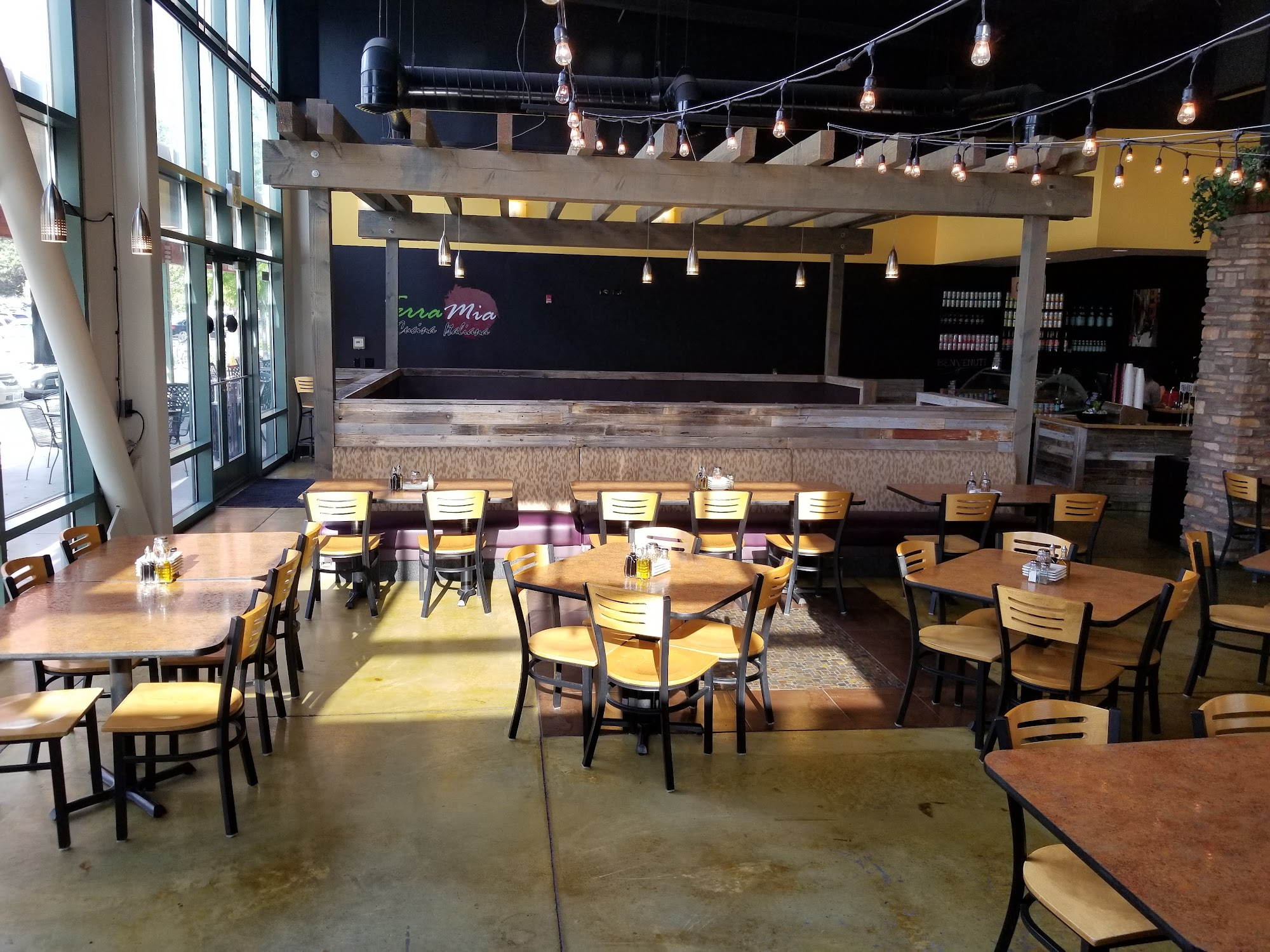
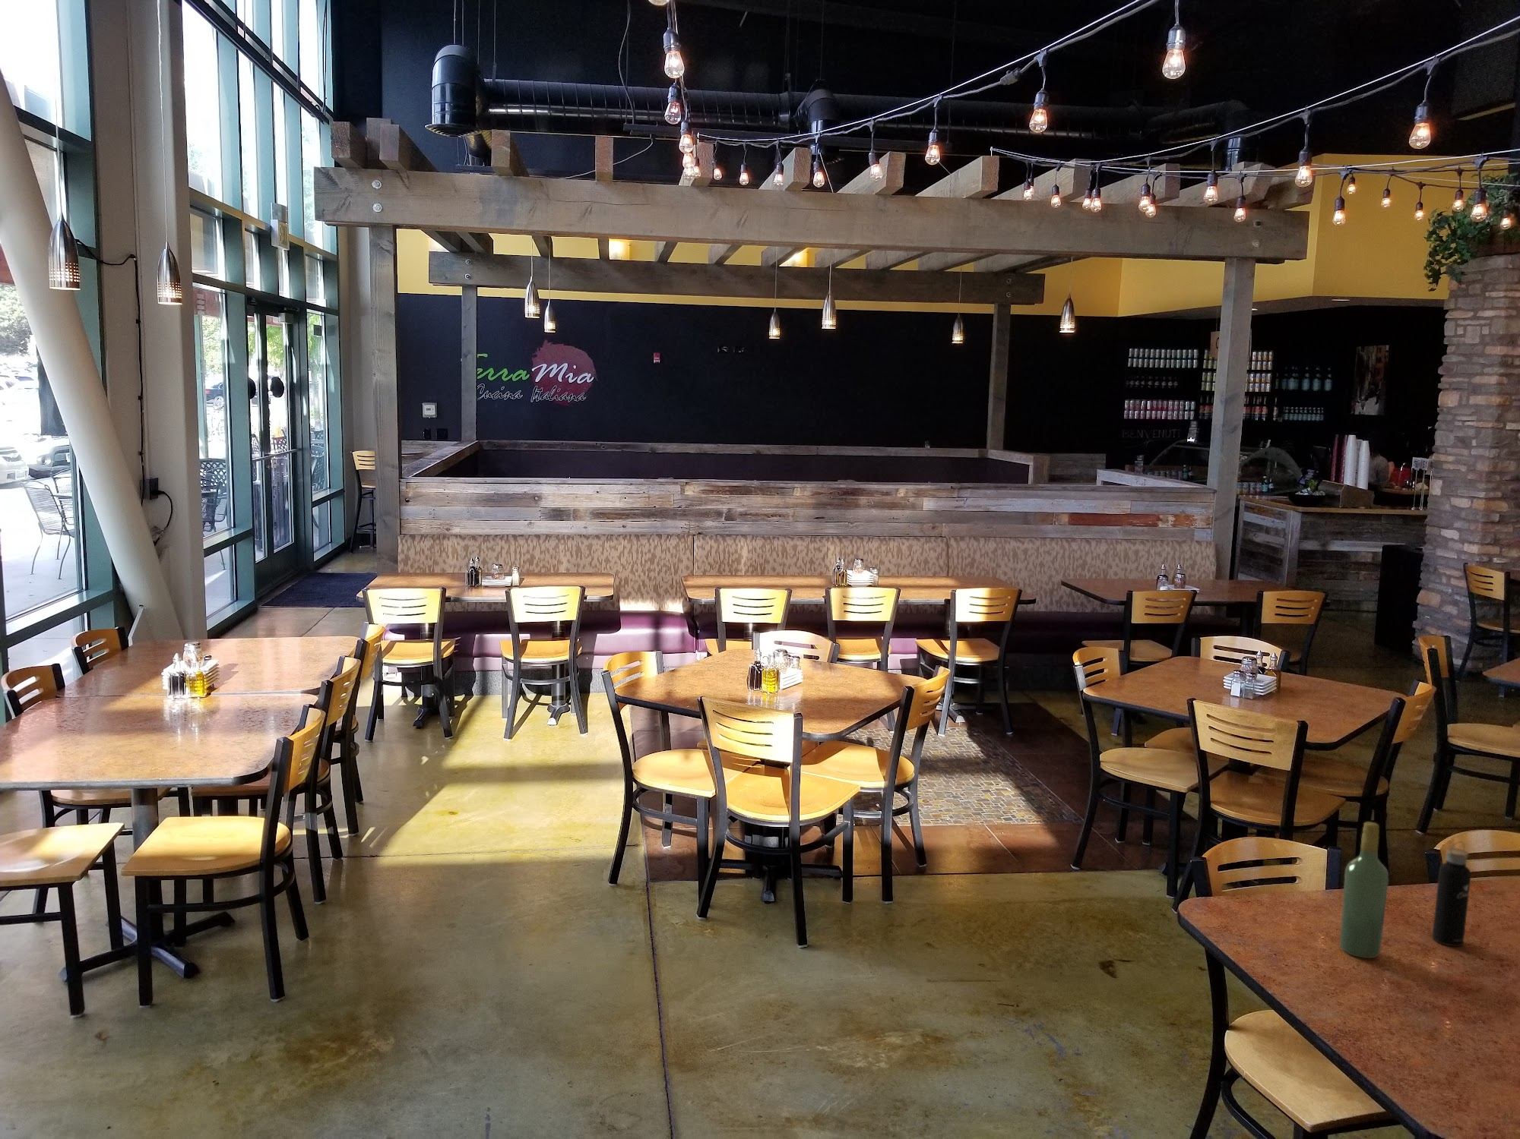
+ water bottle (1452, 891)
+ wine bottle (1364, 888)
